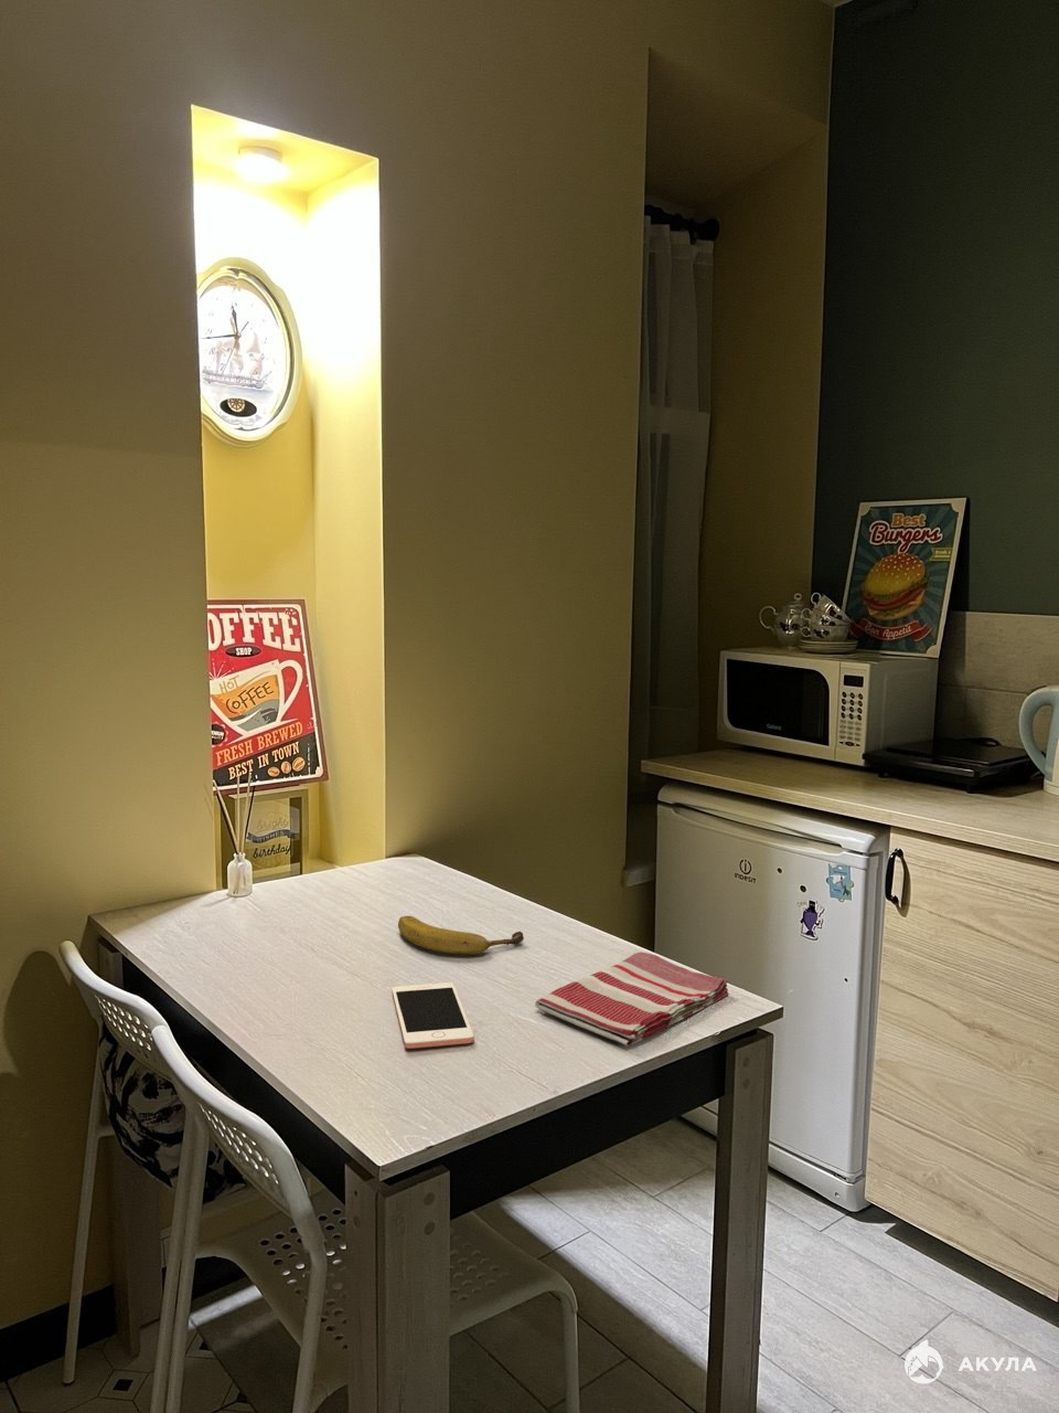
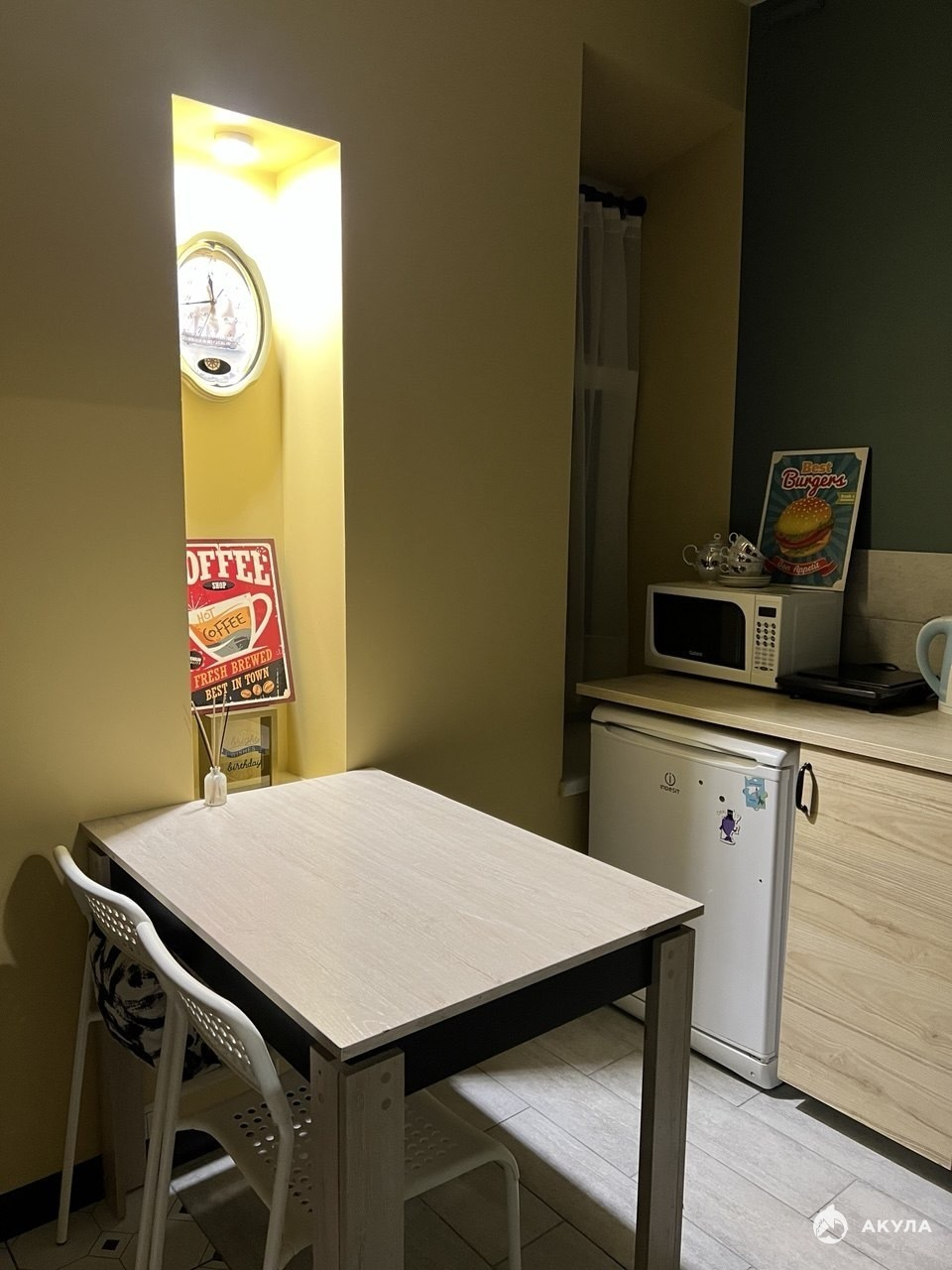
- fruit (451, 929)
- dish towel (633, 992)
- cell phone (430, 1014)
